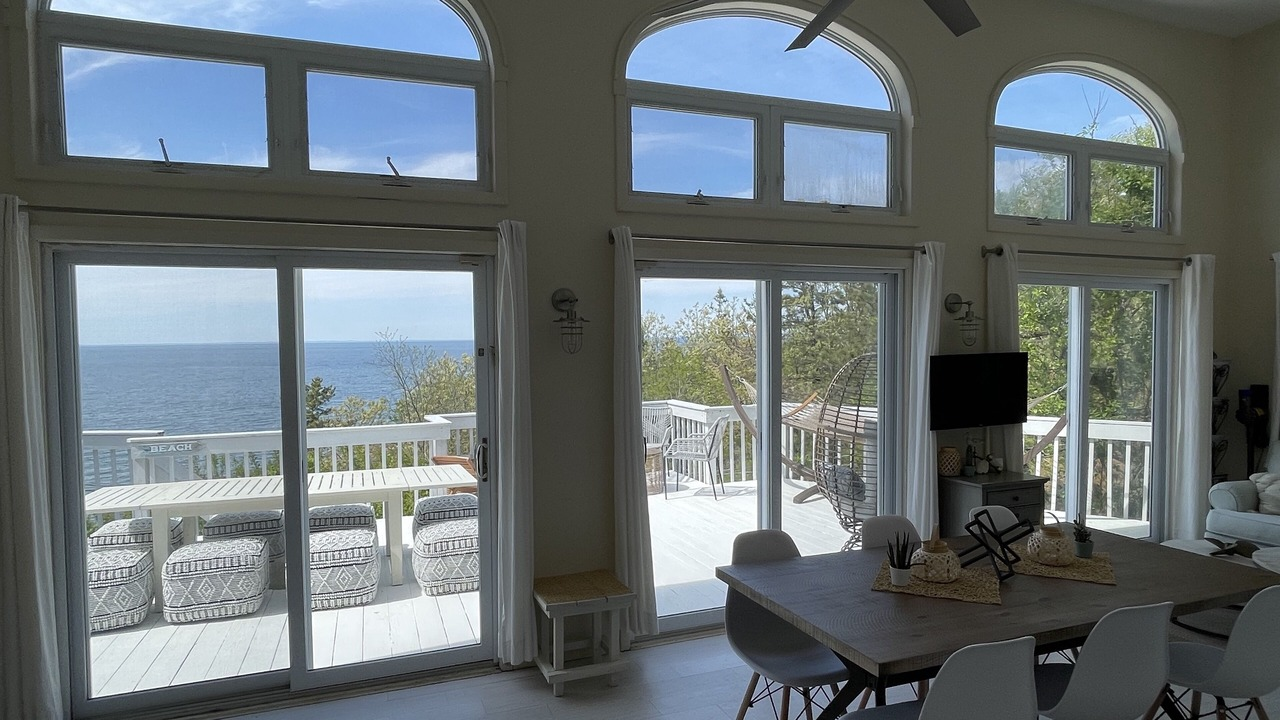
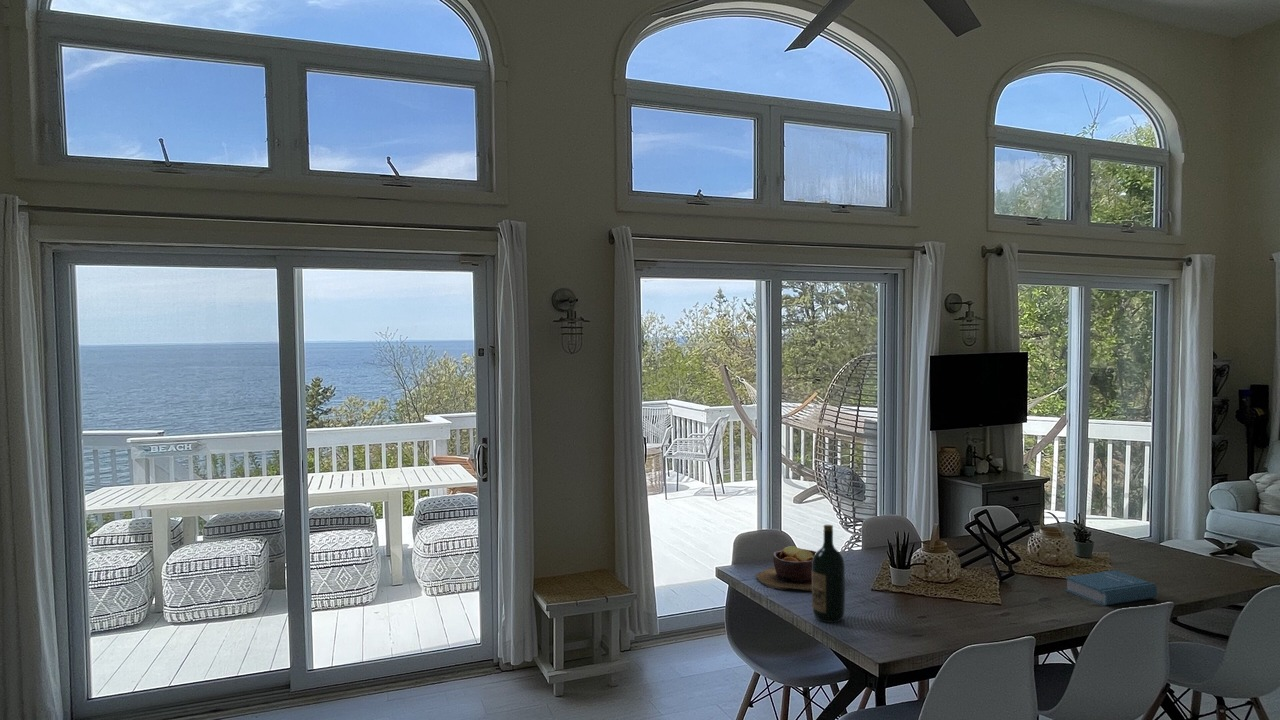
+ bowl (796, 565)
+ wine bottle (828, 572)
+ book (1110, 587)
